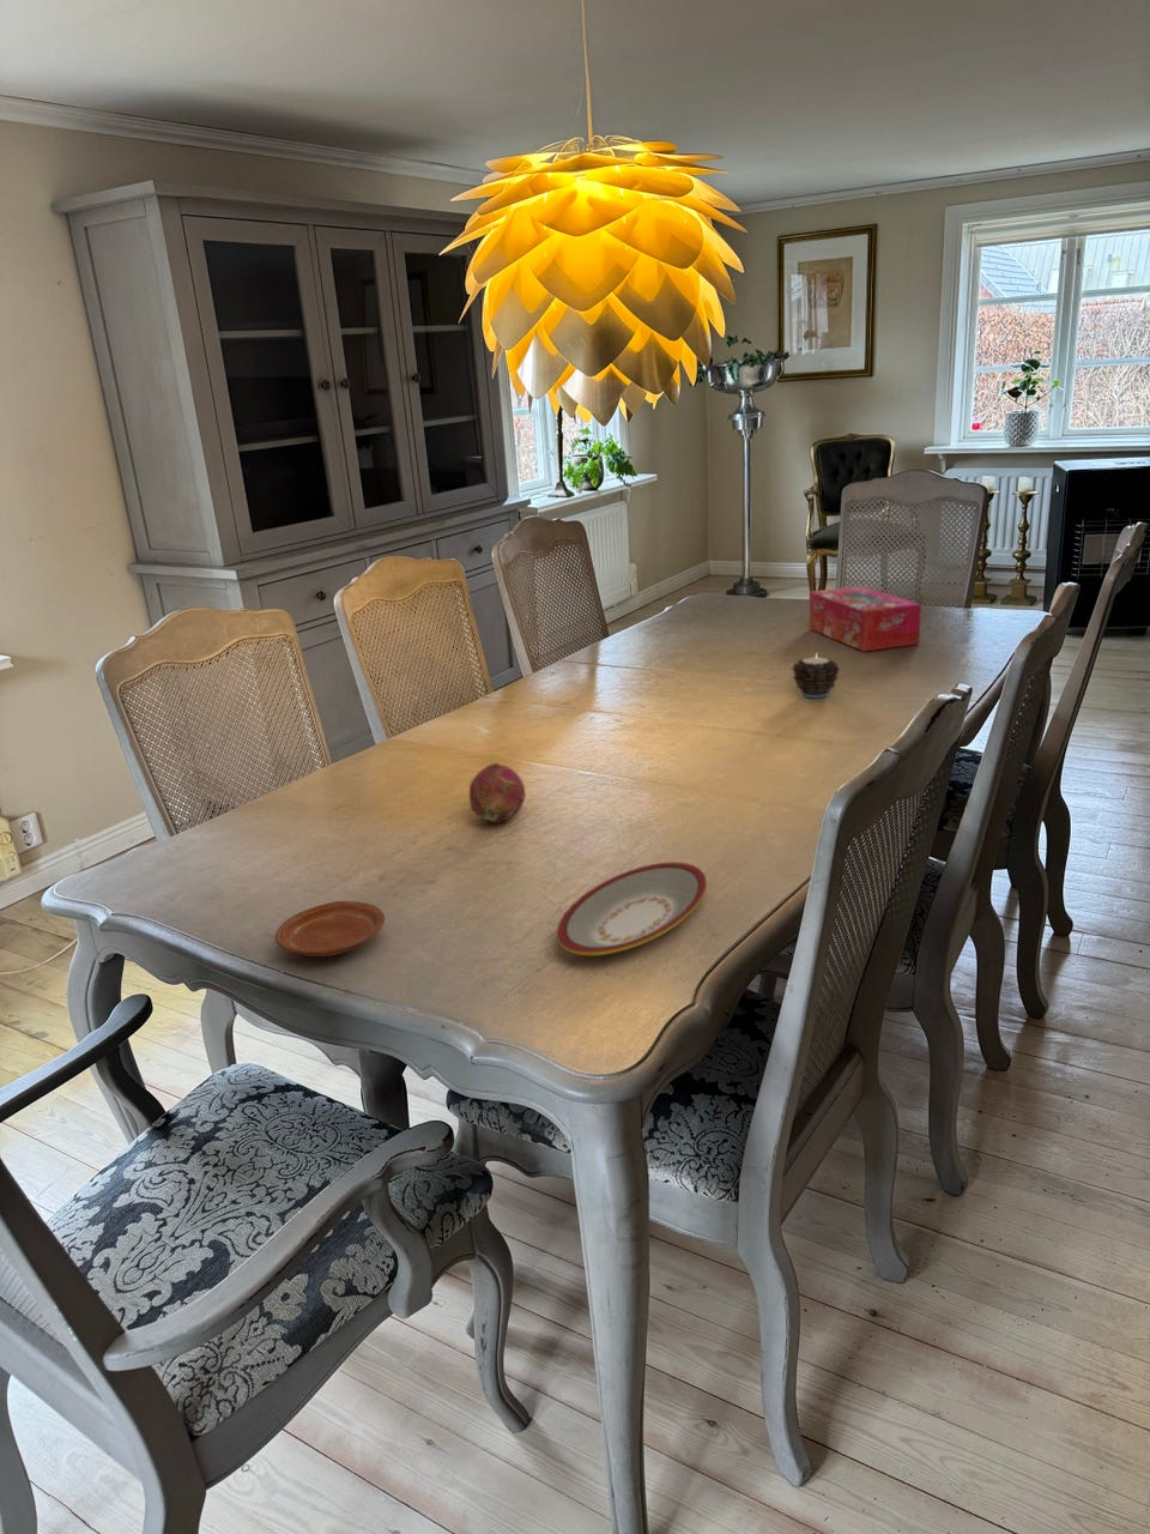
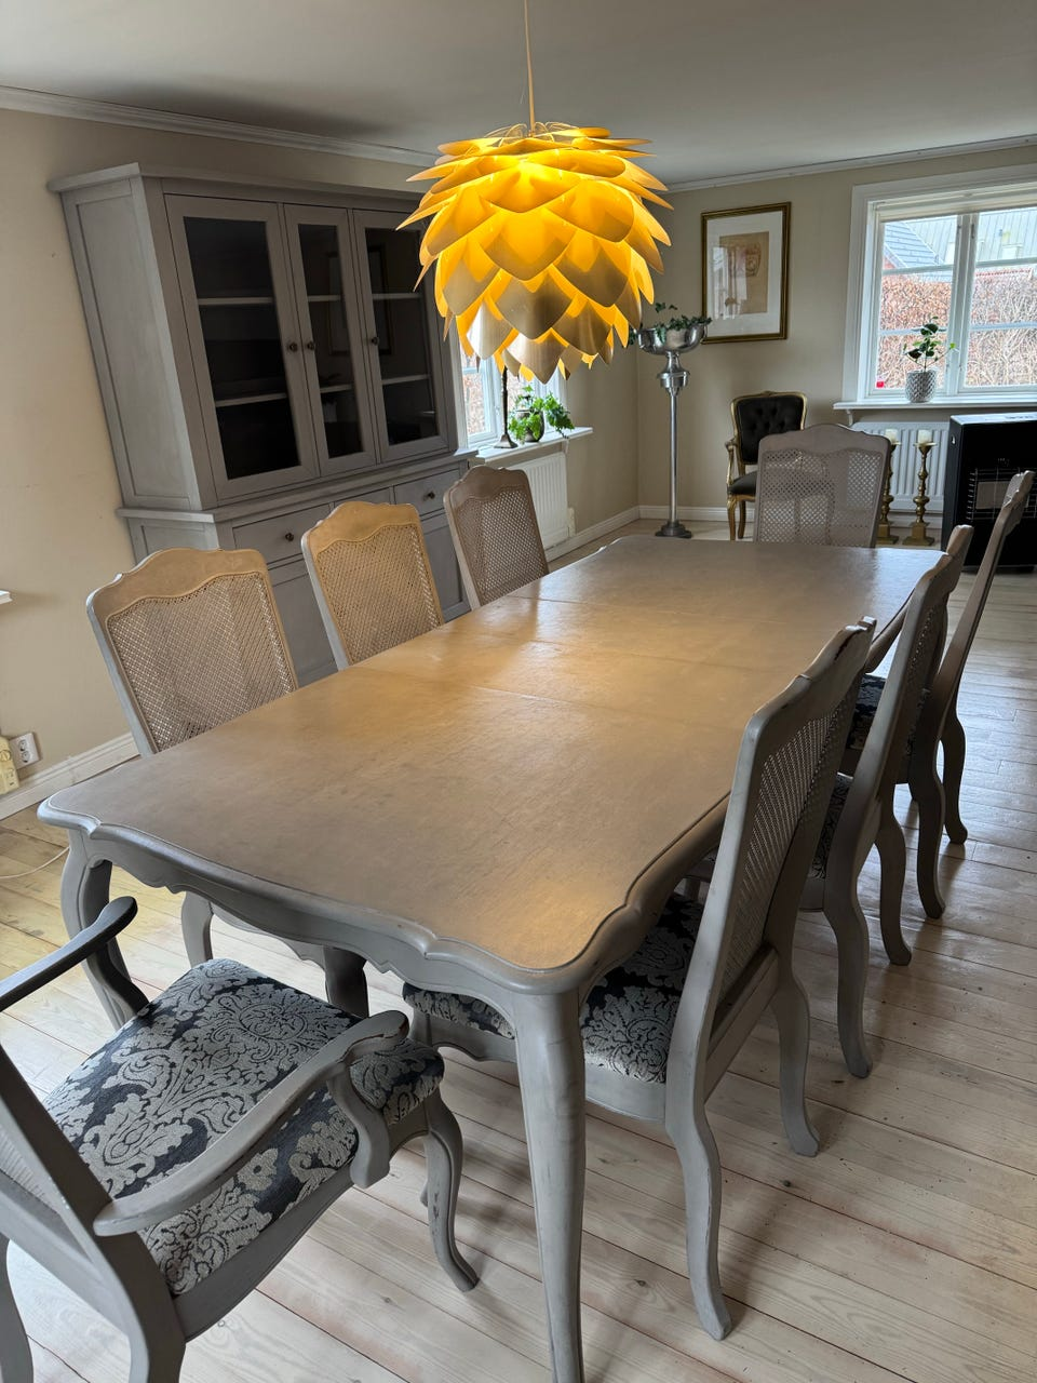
- plate (635, 912)
- tissue box (862, 616)
- plate (331, 935)
- candle (814, 674)
- fruit (499, 790)
